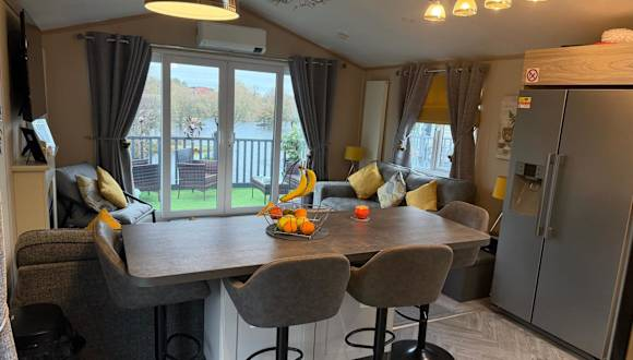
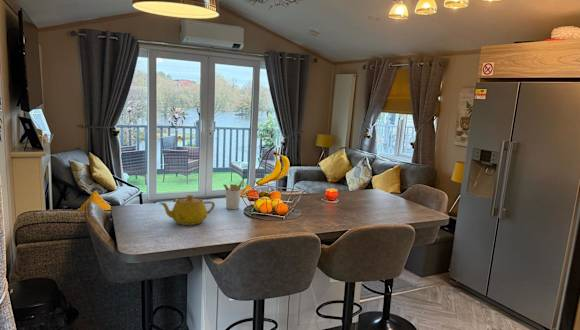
+ teapot (187, 208)
+ utensil holder (234, 194)
